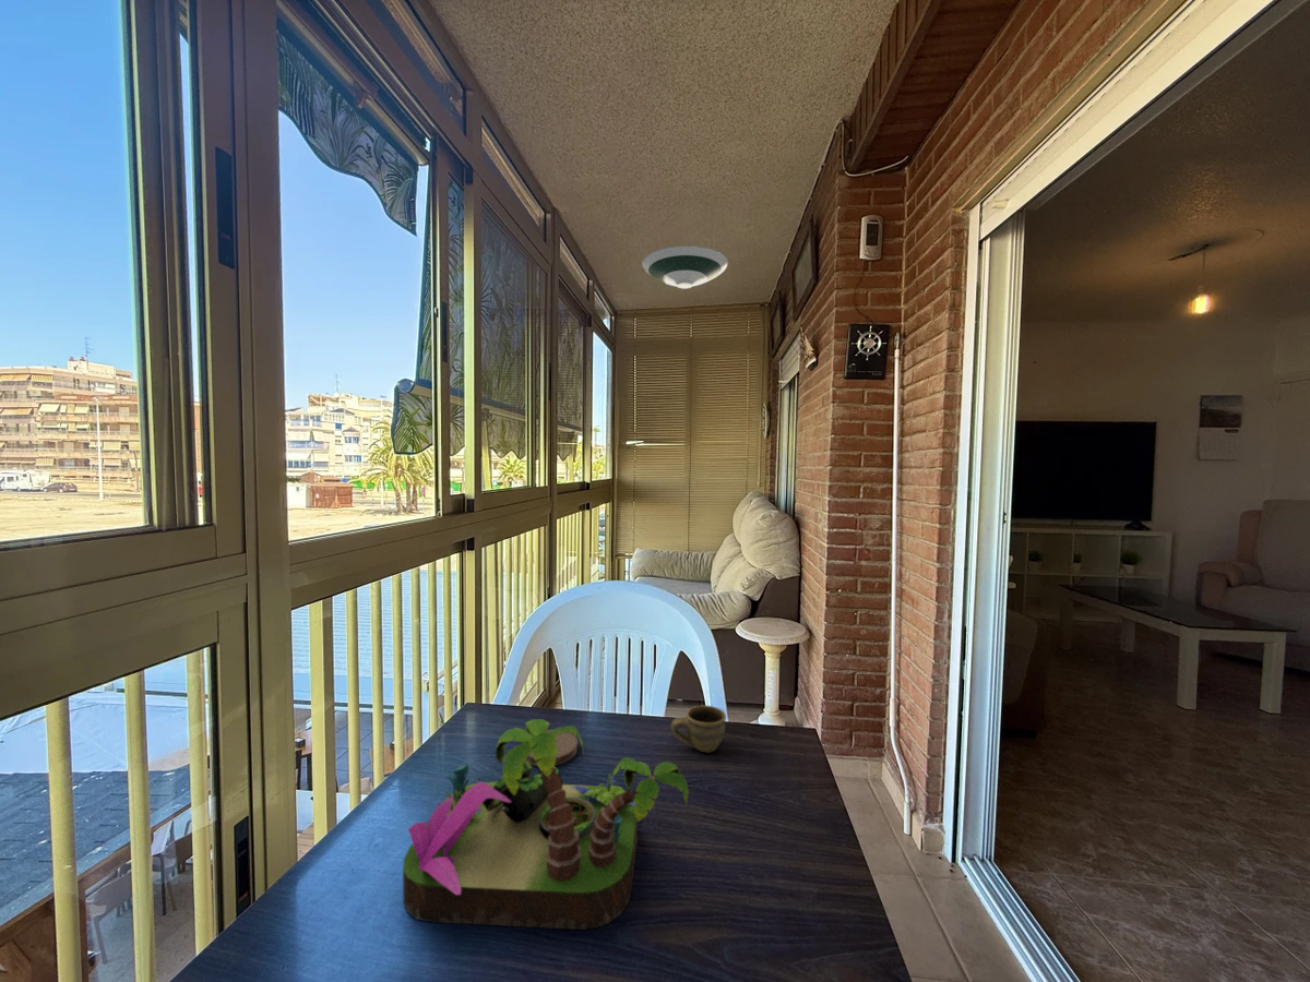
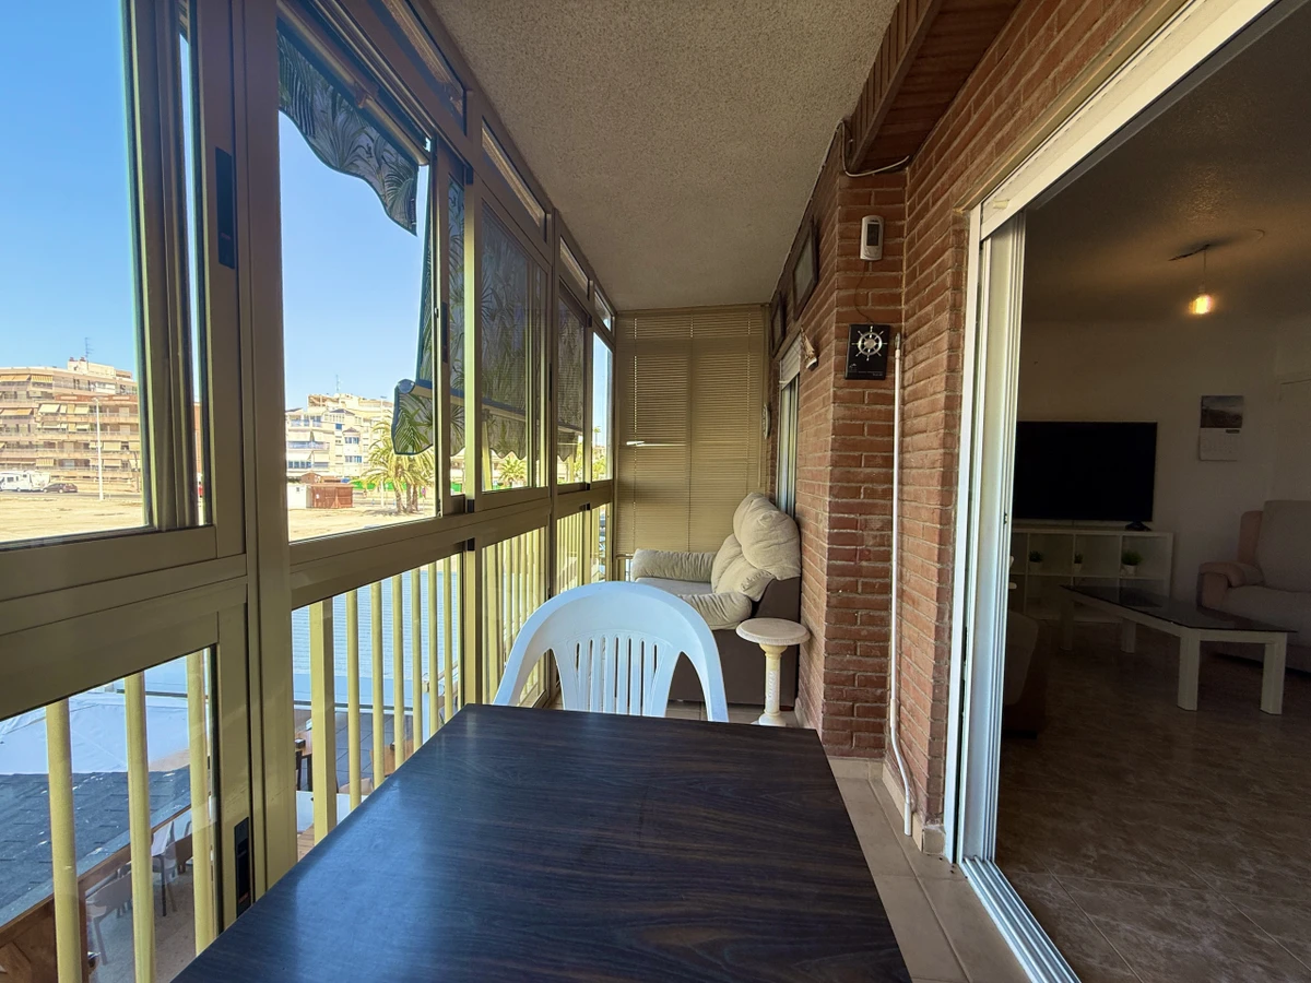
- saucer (684, 275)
- coaster (553, 742)
- cup (698, 729)
- plant (550, 792)
